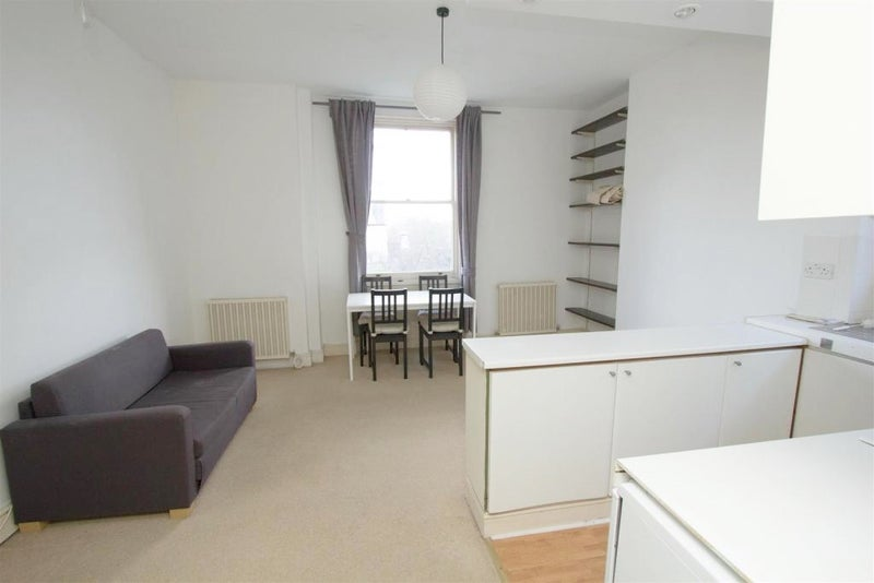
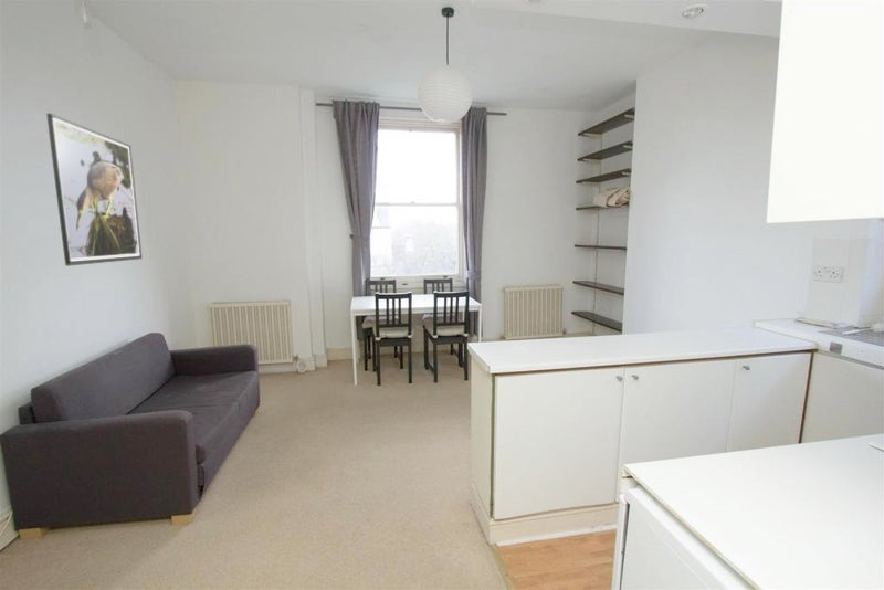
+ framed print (102, 198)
